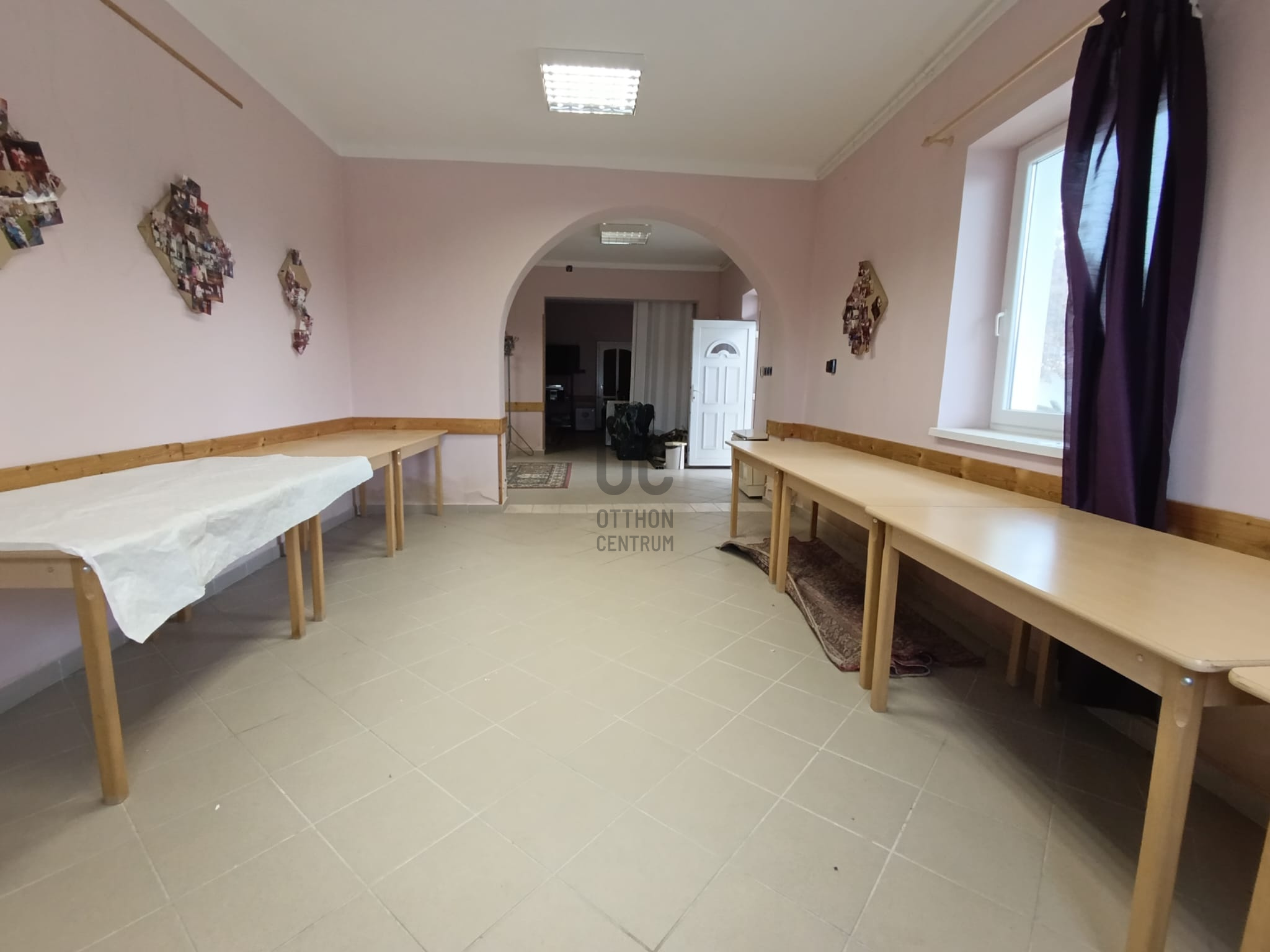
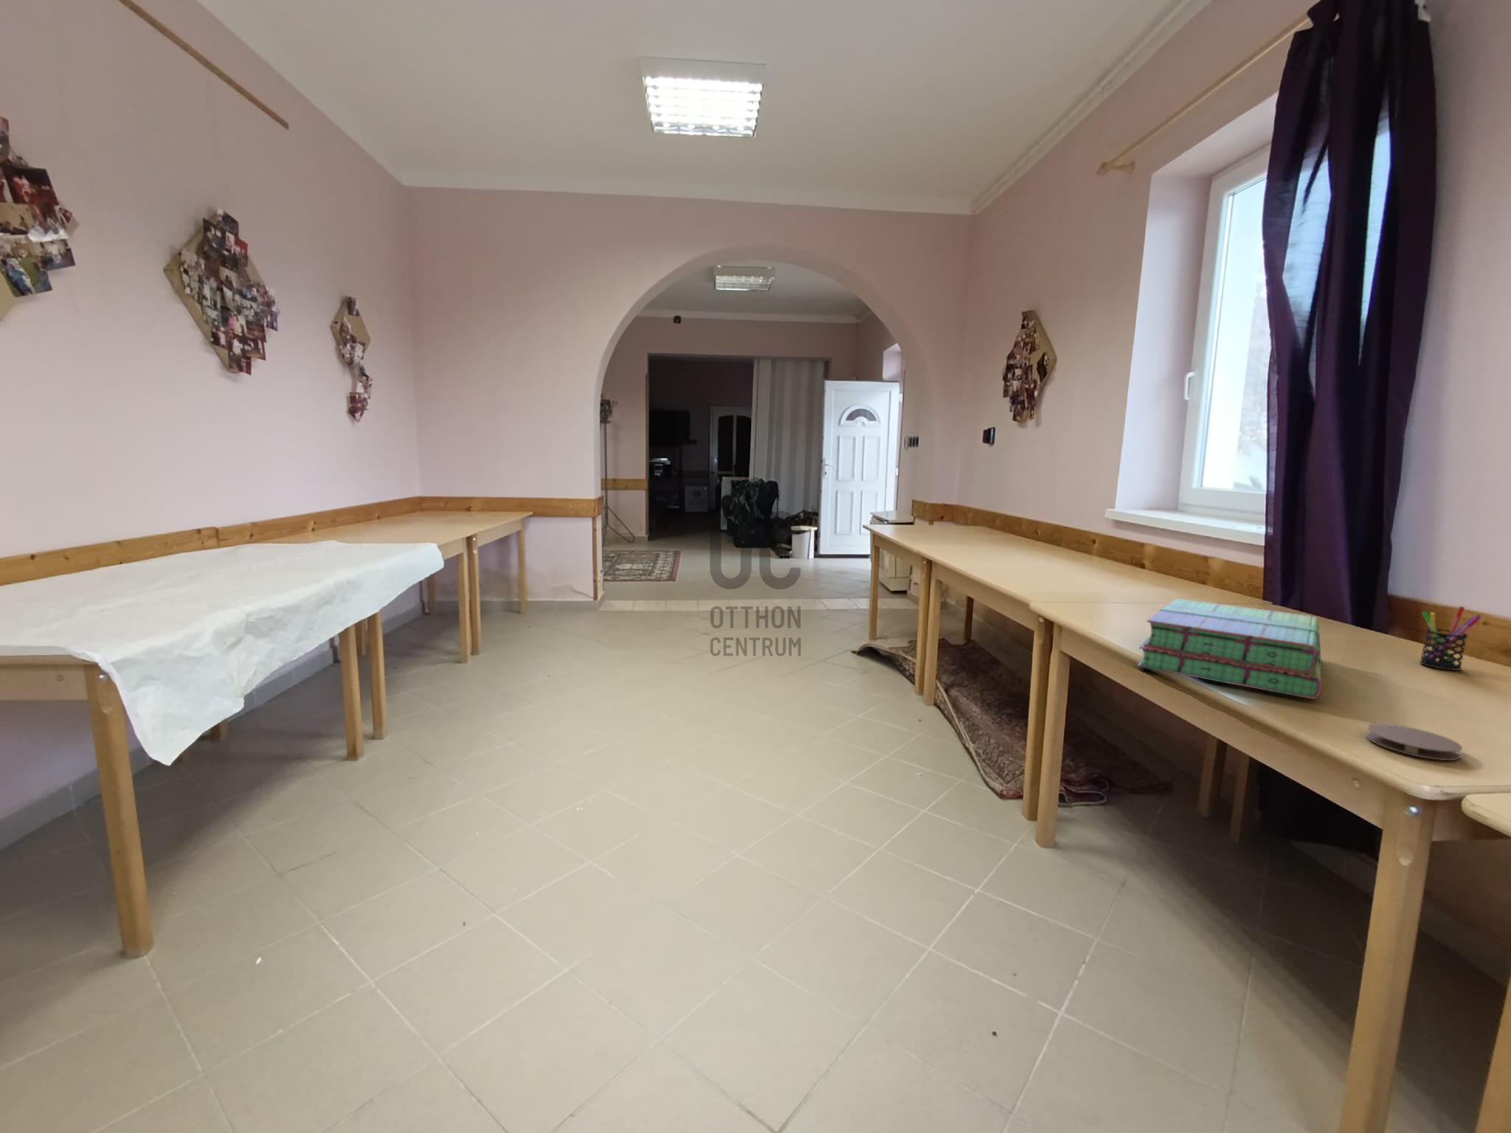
+ stack of books (1233, 640)
+ pen holder (1442, 636)
+ coaster (1412, 740)
